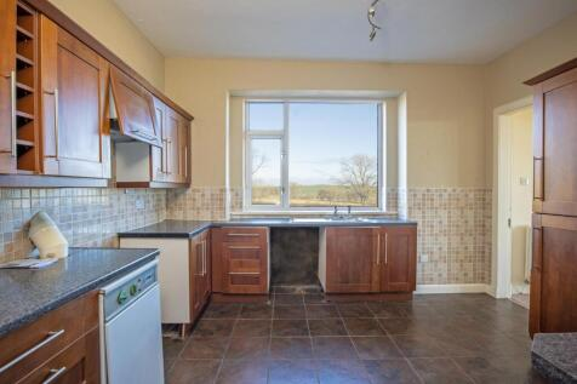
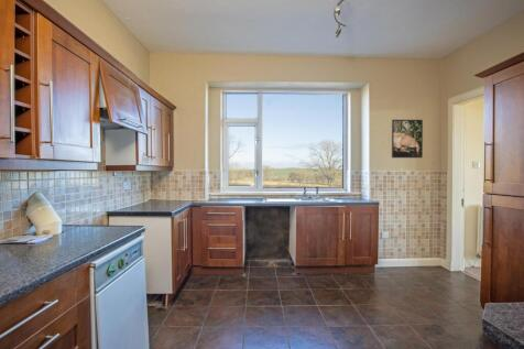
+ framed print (406, 139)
